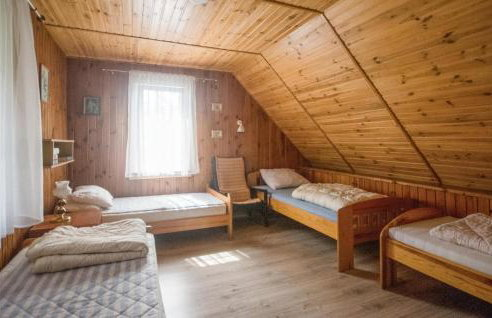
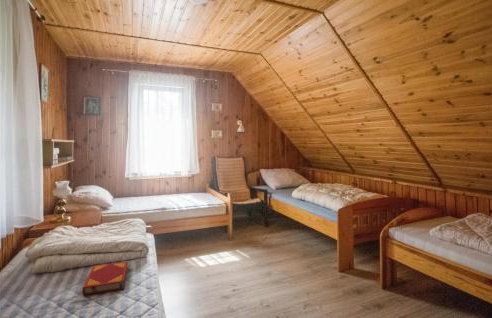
+ hardback book (107, 276)
